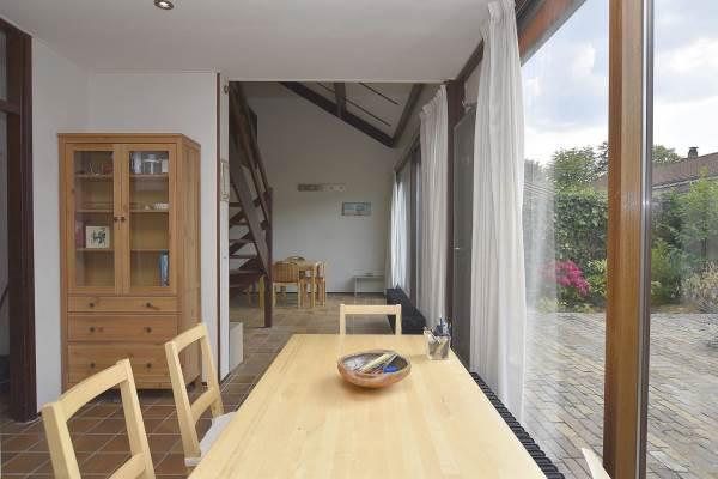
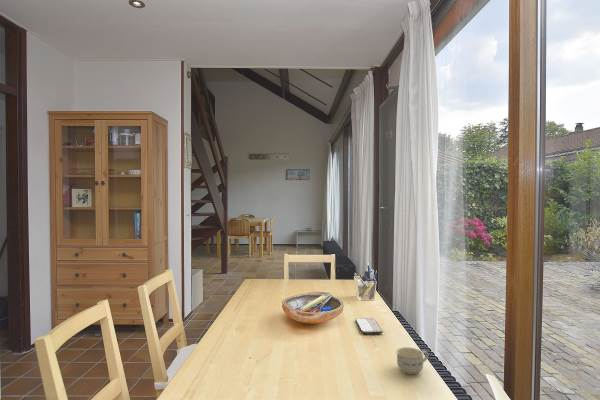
+ smartphone (368, 325)
+ cup (413, 361)
